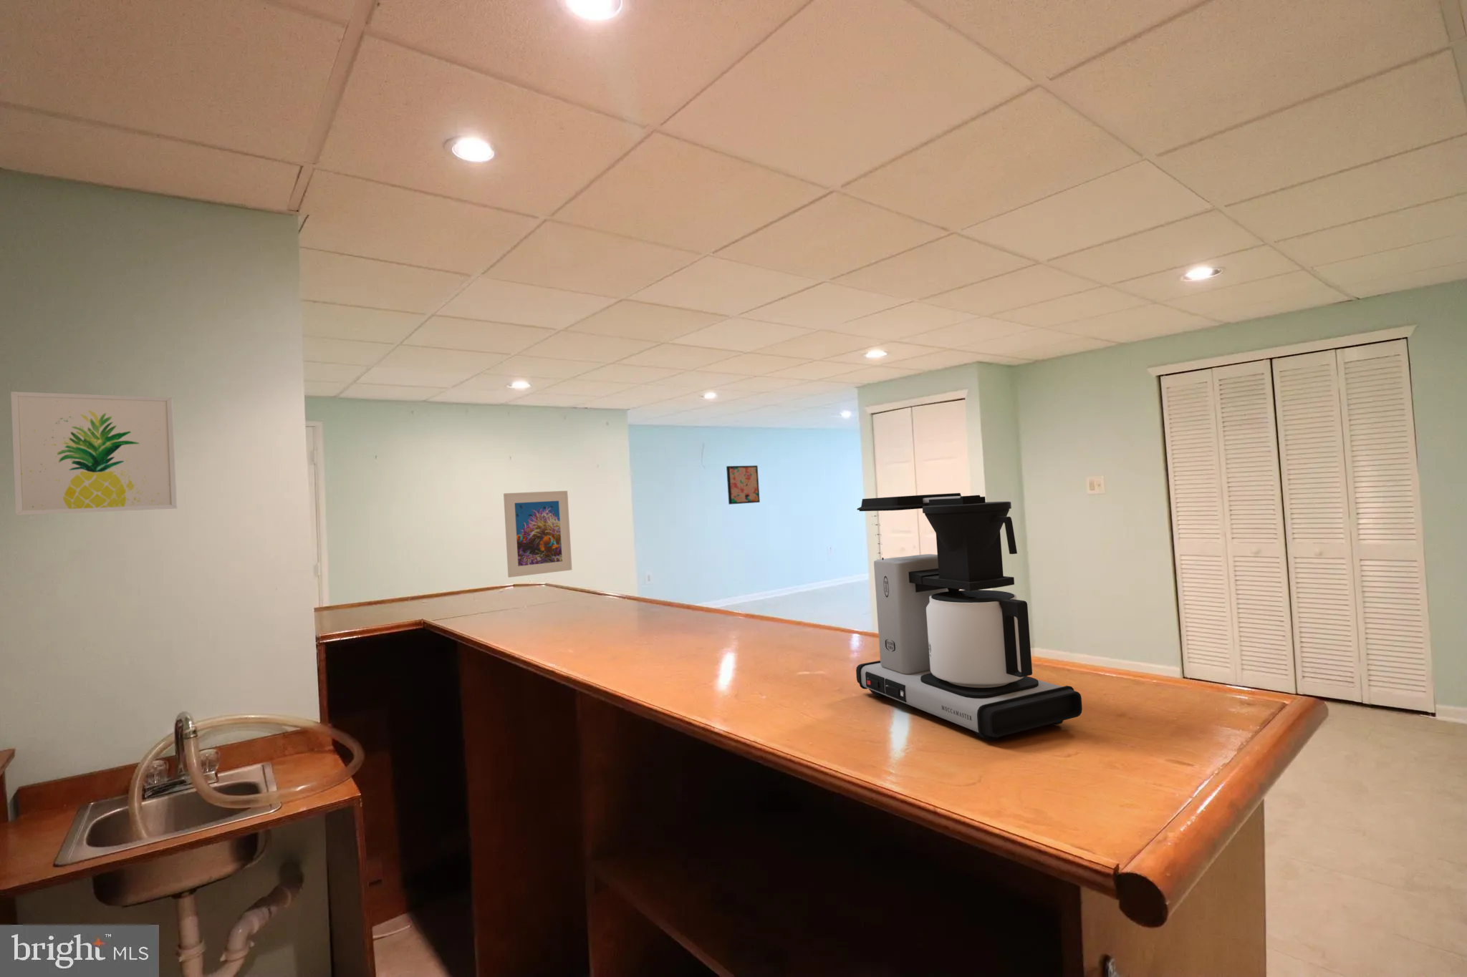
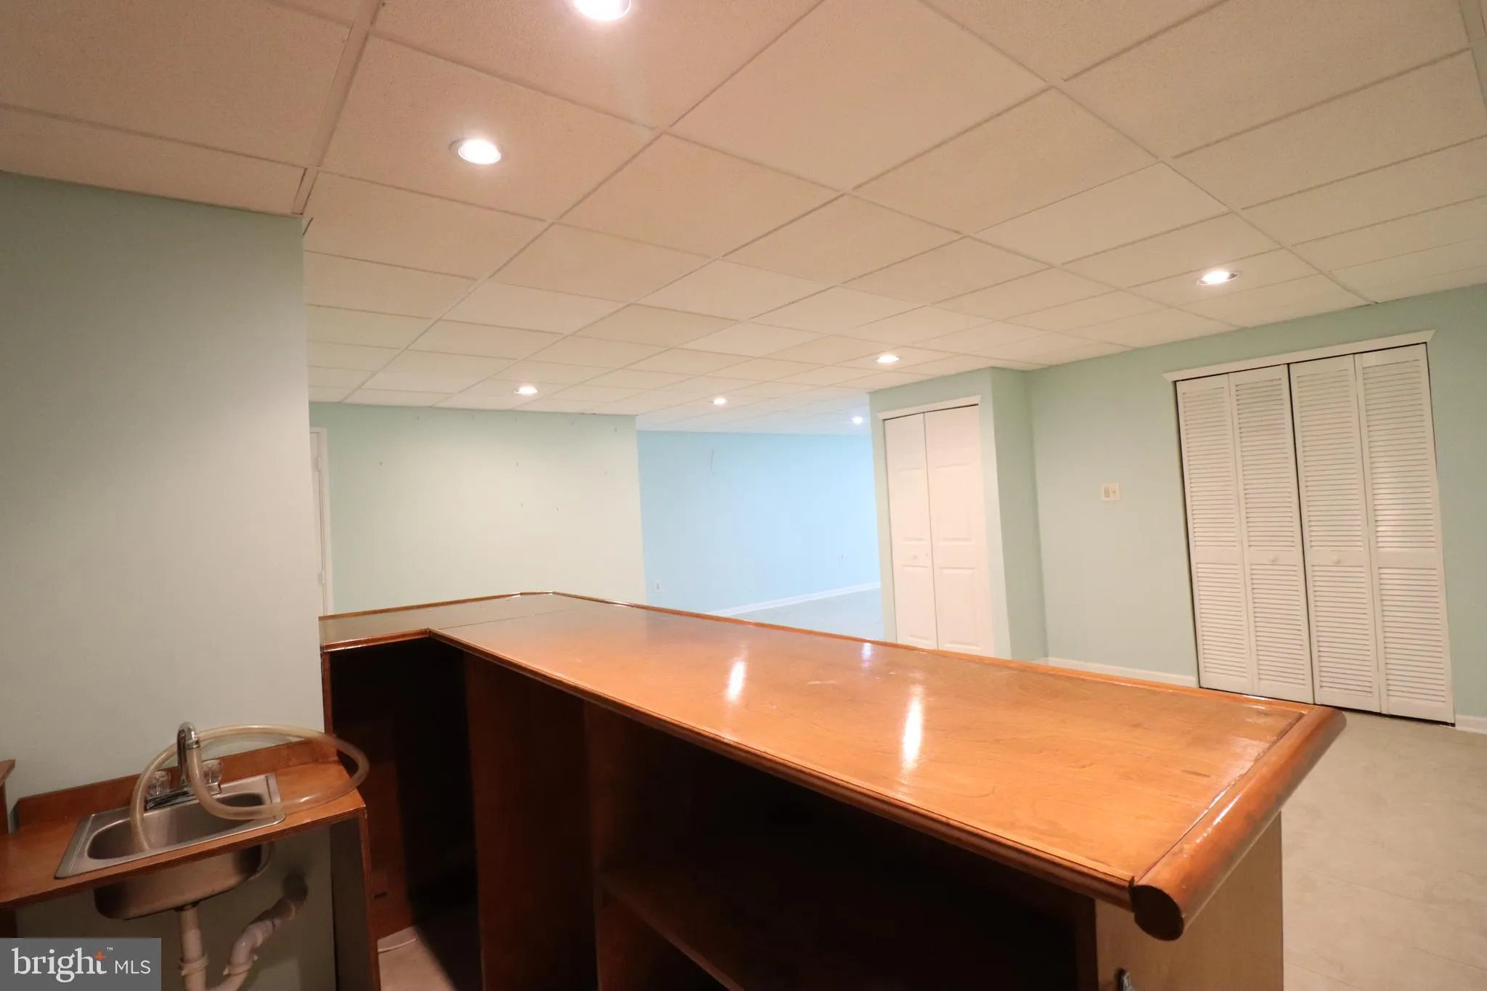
- coffee maker (950, 600)
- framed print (539, 532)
- wall art (743, 484)
- wall art (98, 454)
